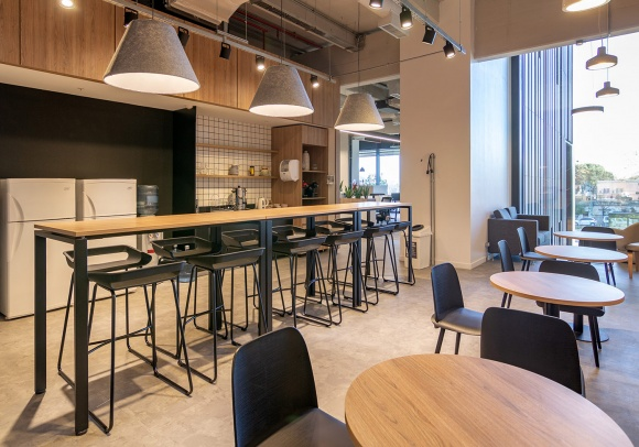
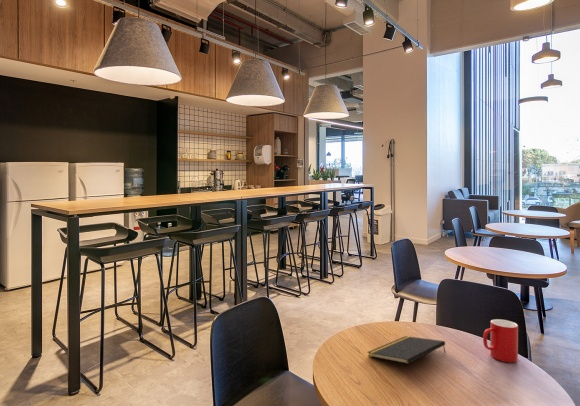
+ notepad (406, 348)
+ cup (498, 339)
